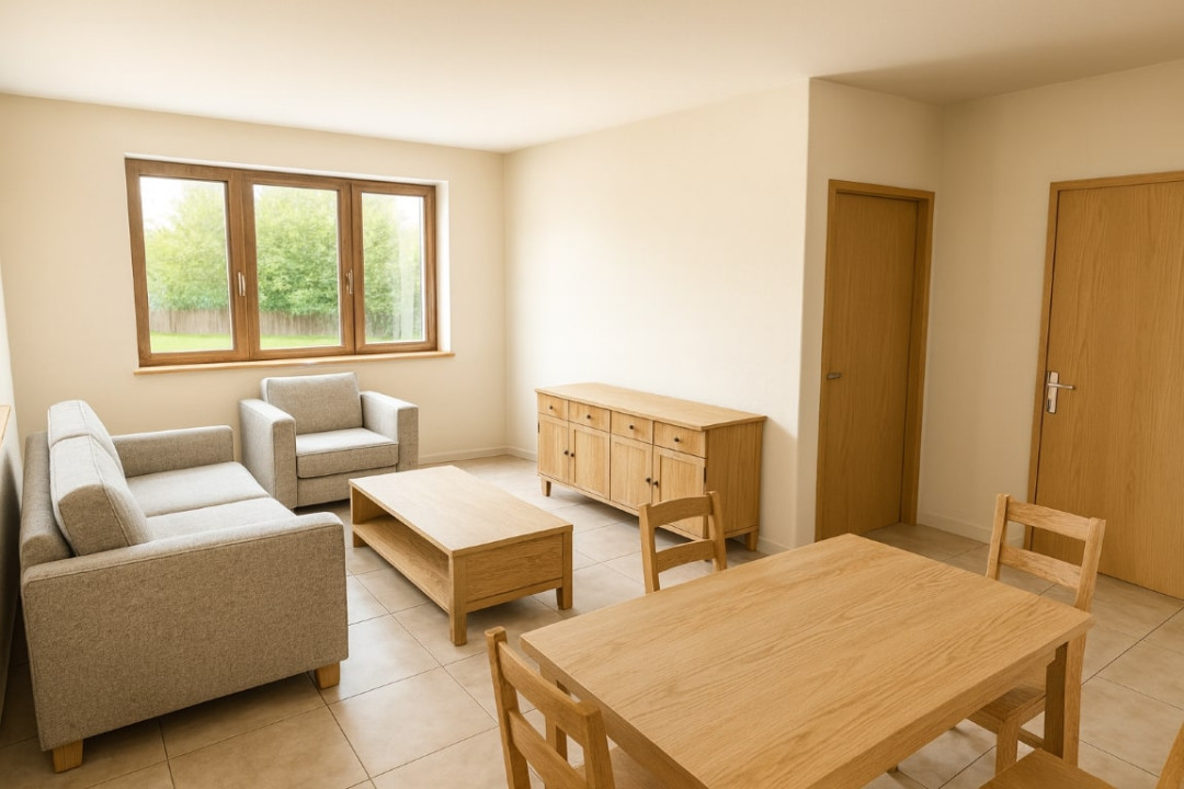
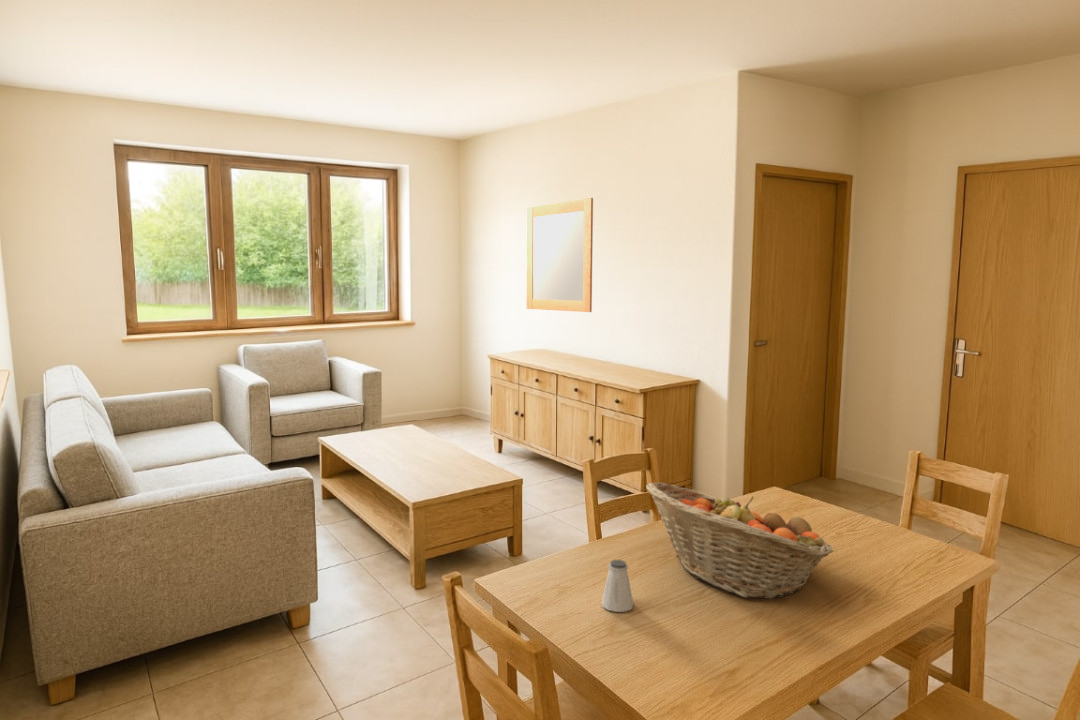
+ home mirror (557, 257)
+ saltshaker (617, 583)
+ fruit basket (732, 530)
